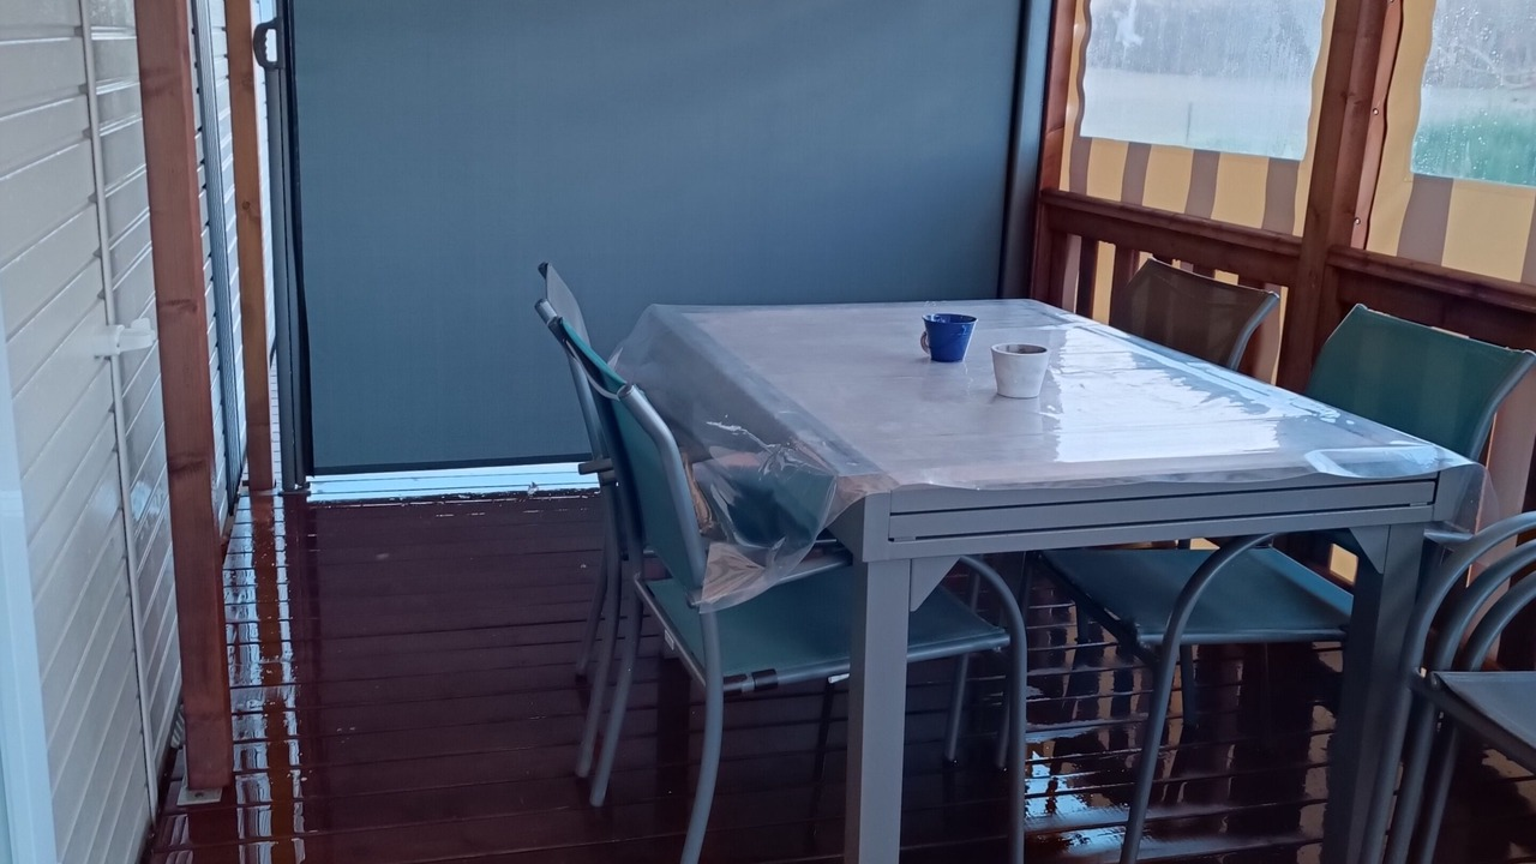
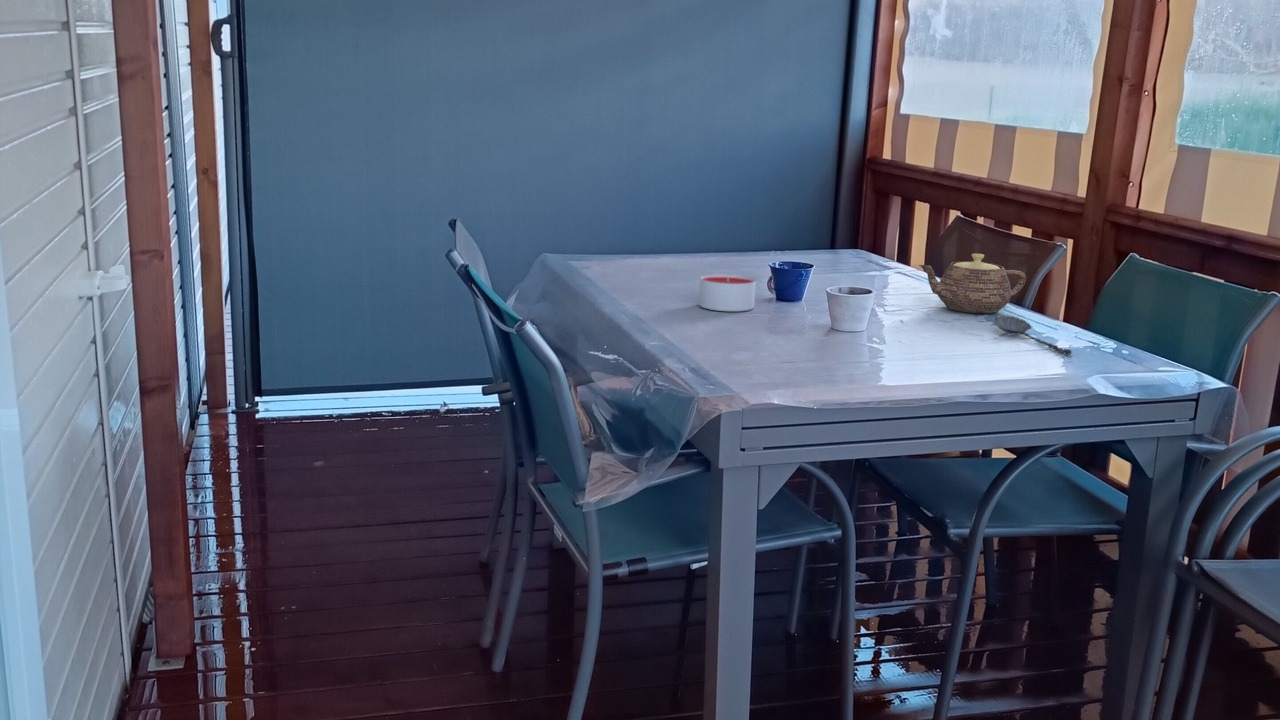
+ teapot (971, 281)
+ spoon (1033, 337)
+ candle (727, 291)
